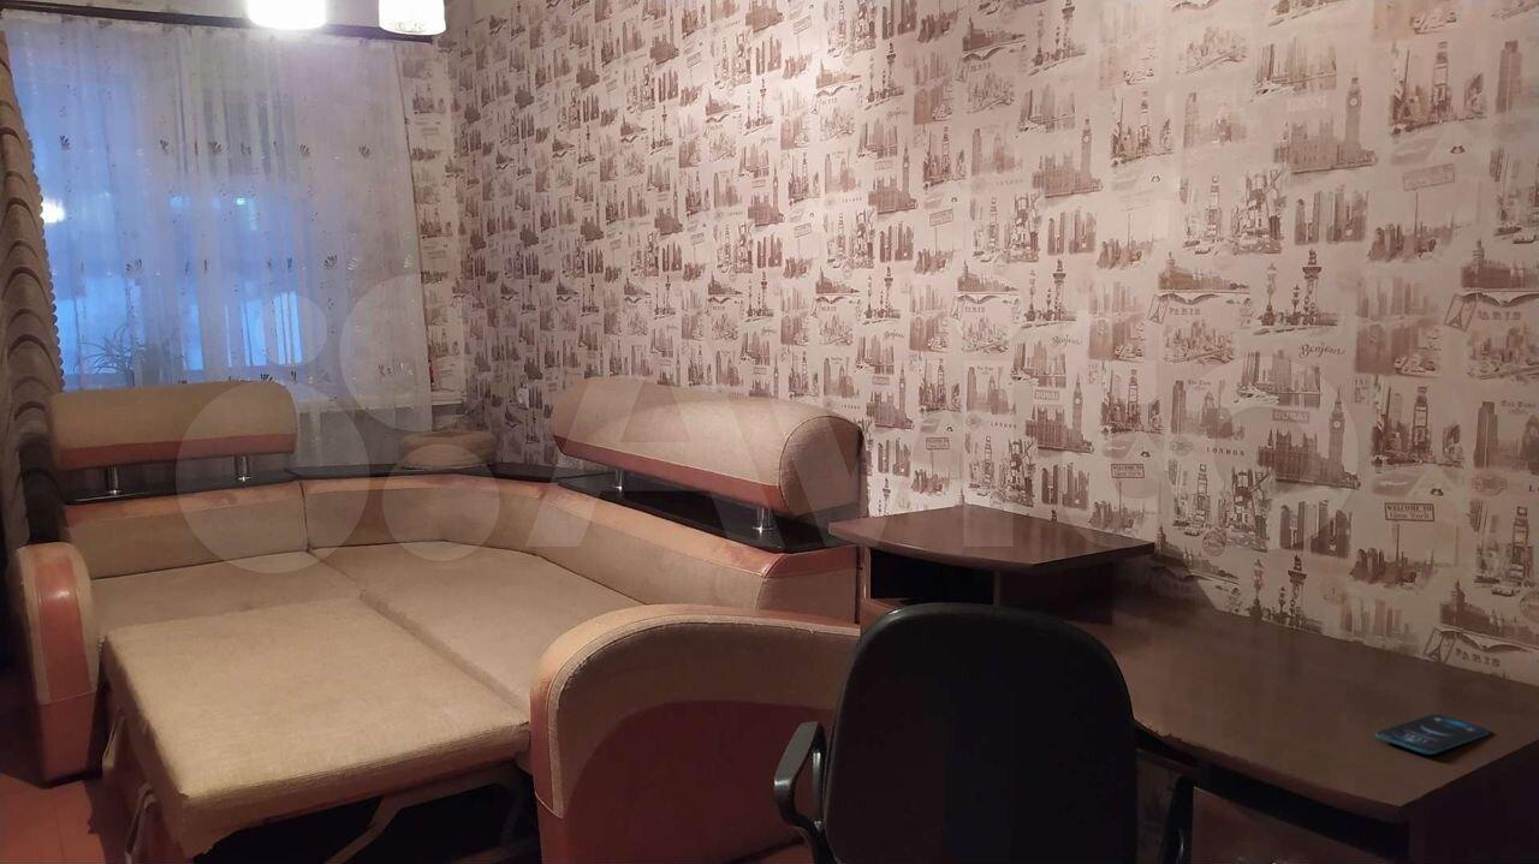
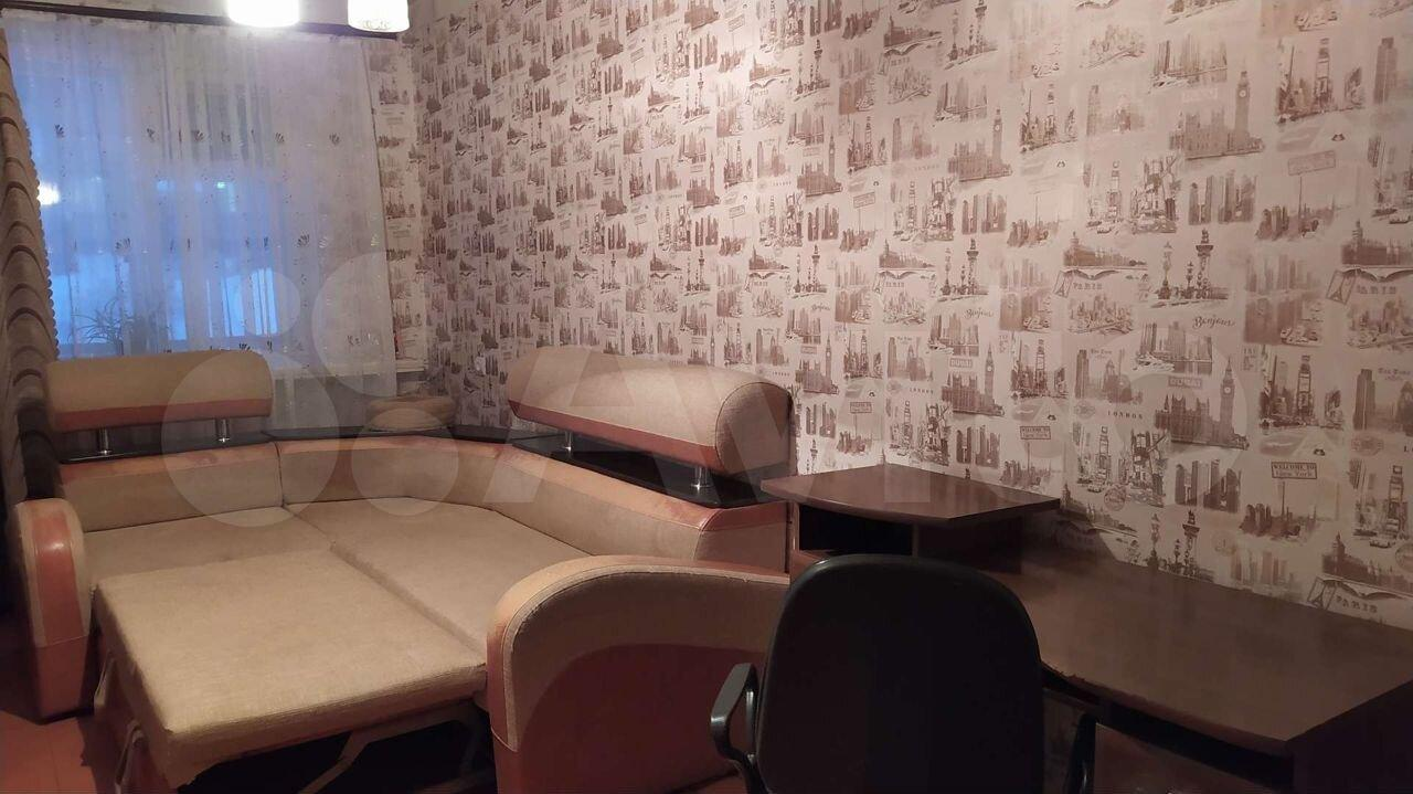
- smartphone (1432, 733)
